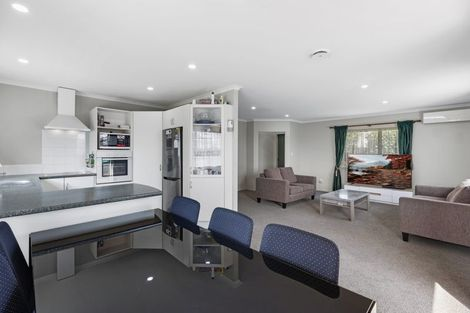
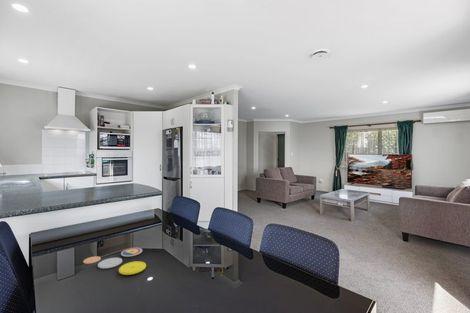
+ plate (125, 256)
